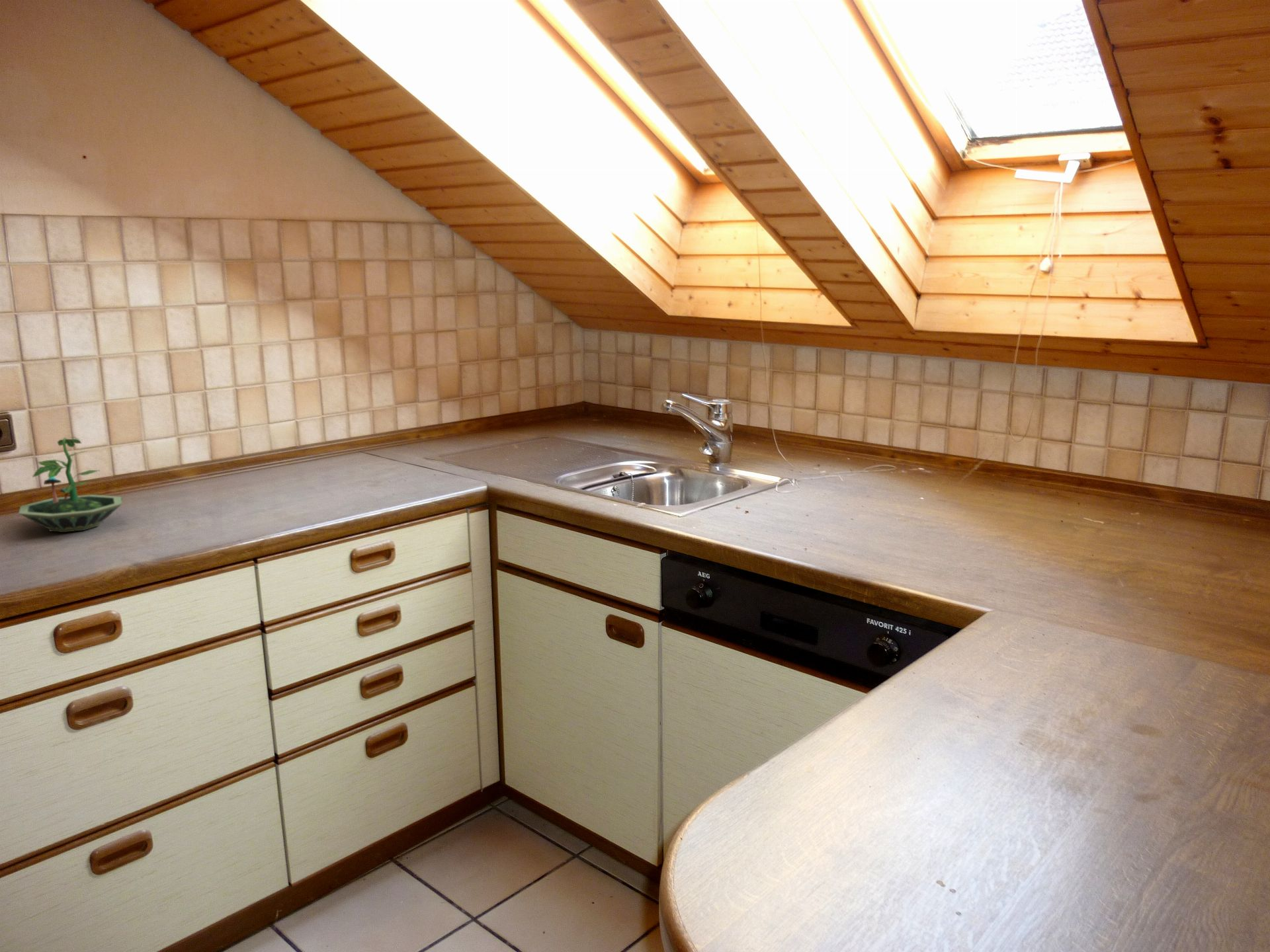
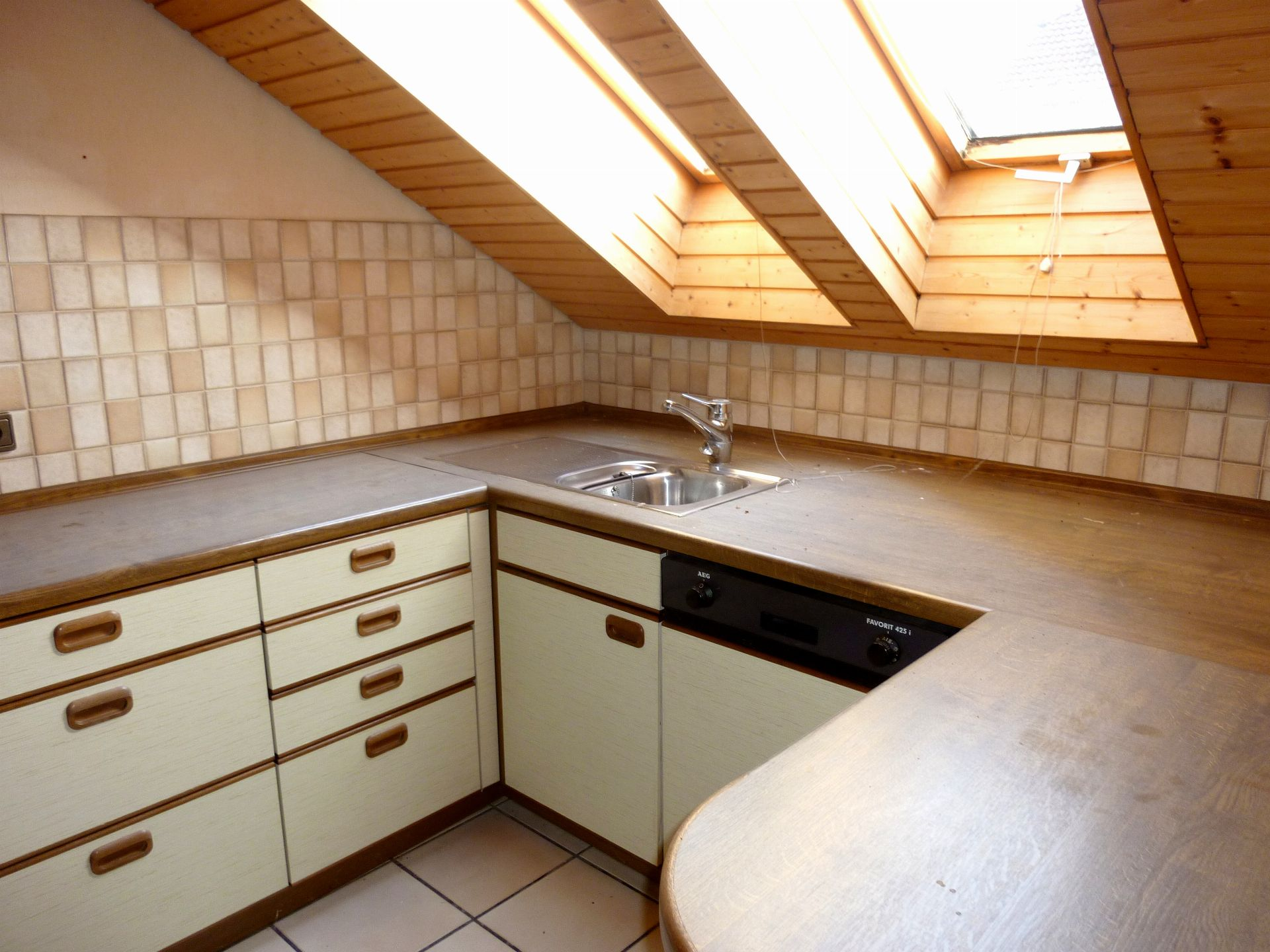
- terrarium (66, 454)
